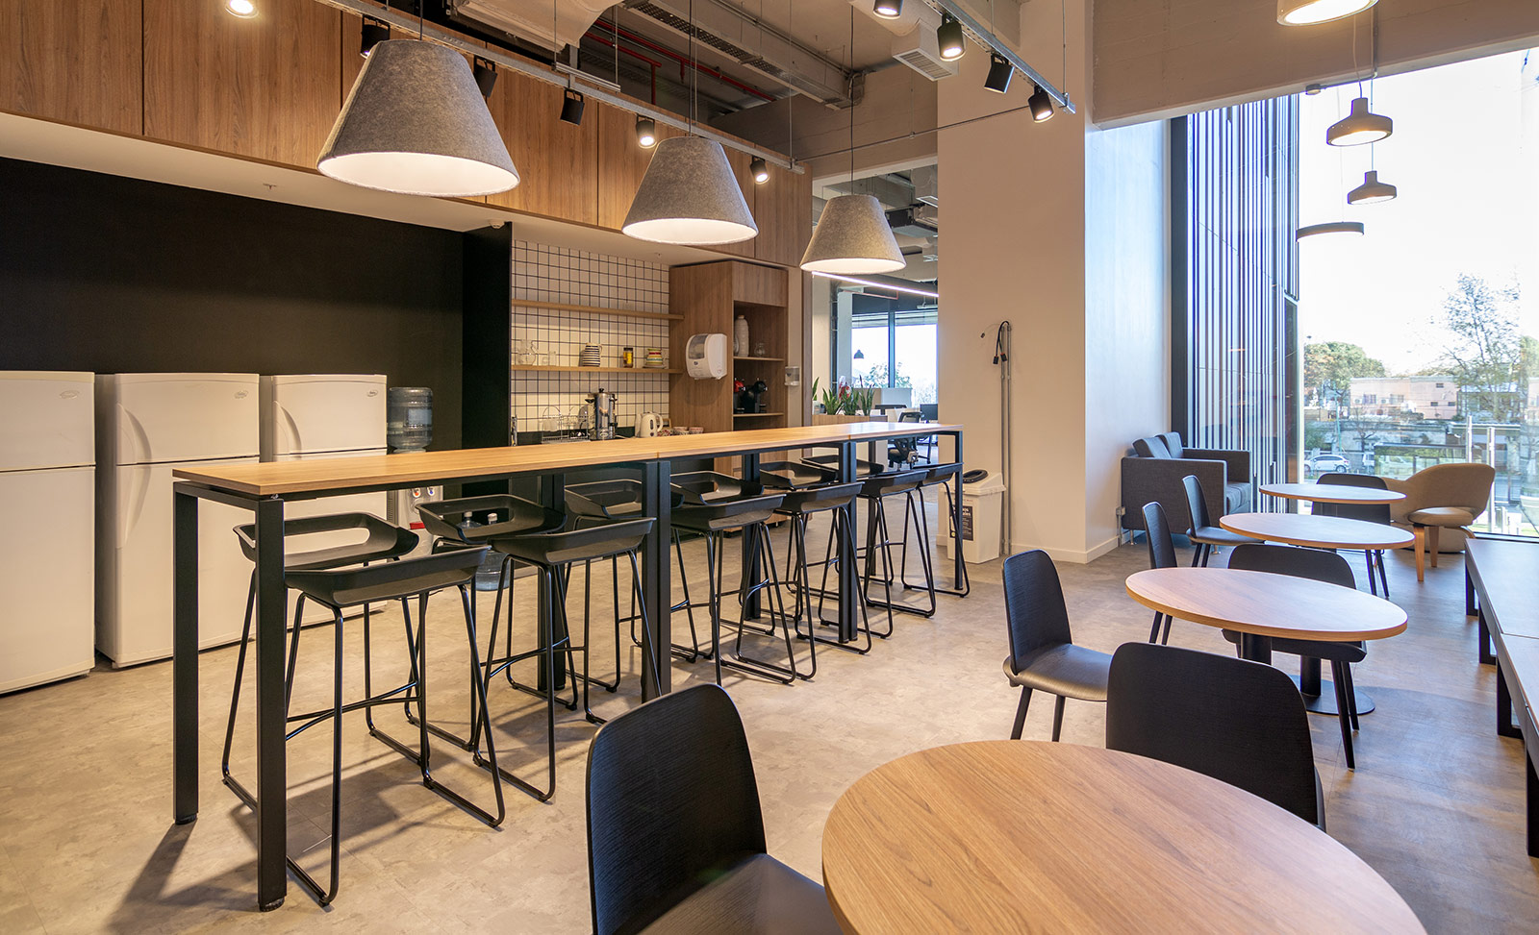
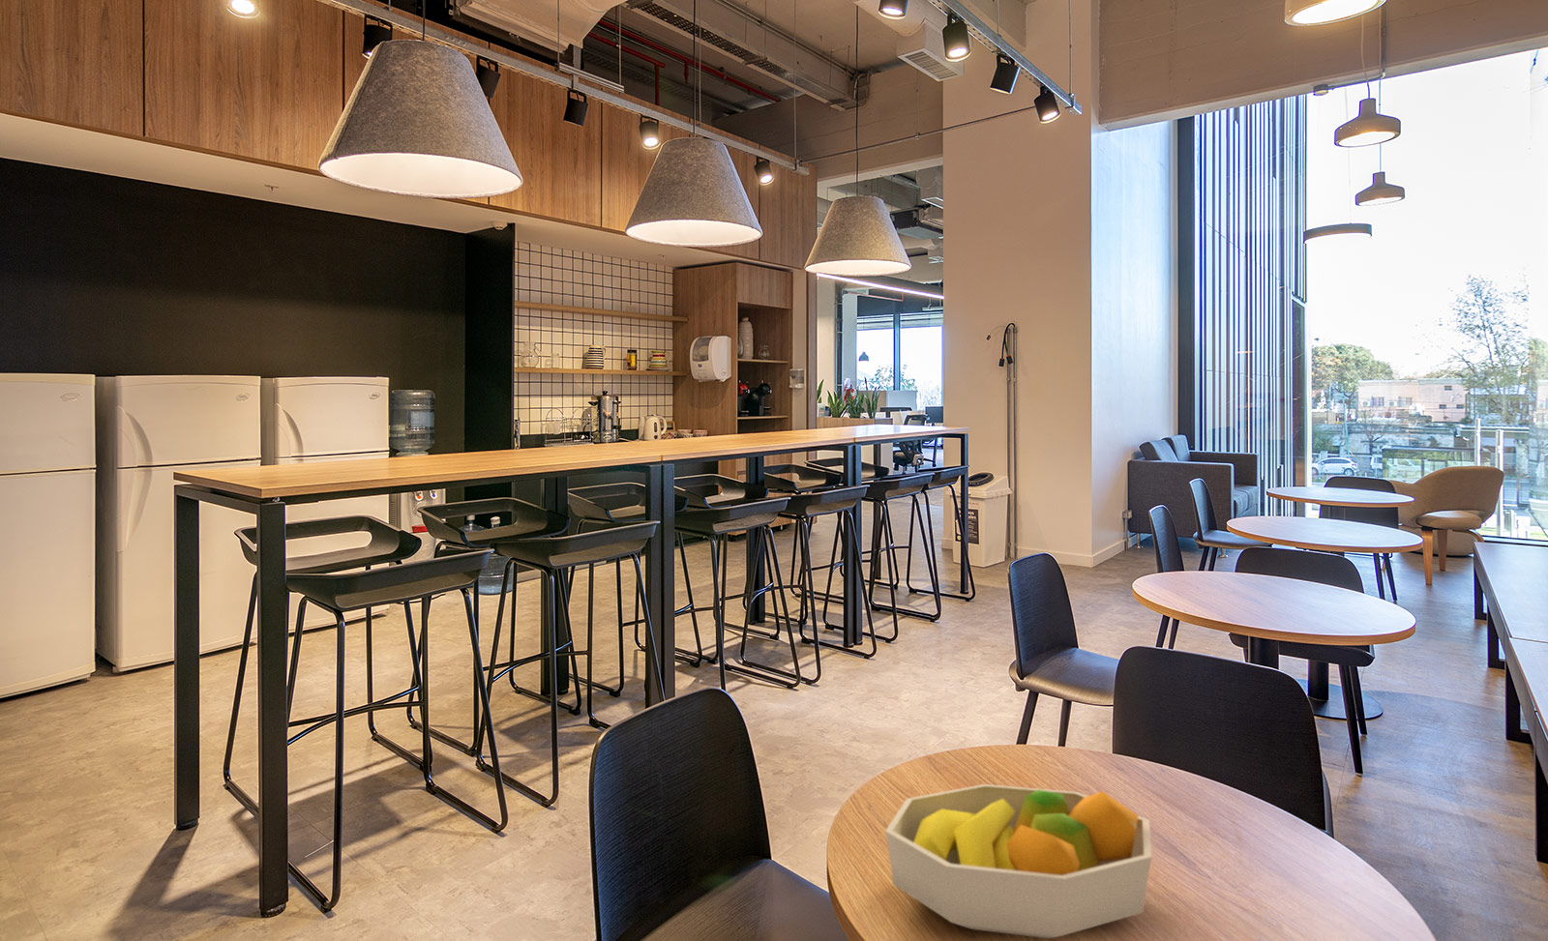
+ fruit bowl (1018, 845)
